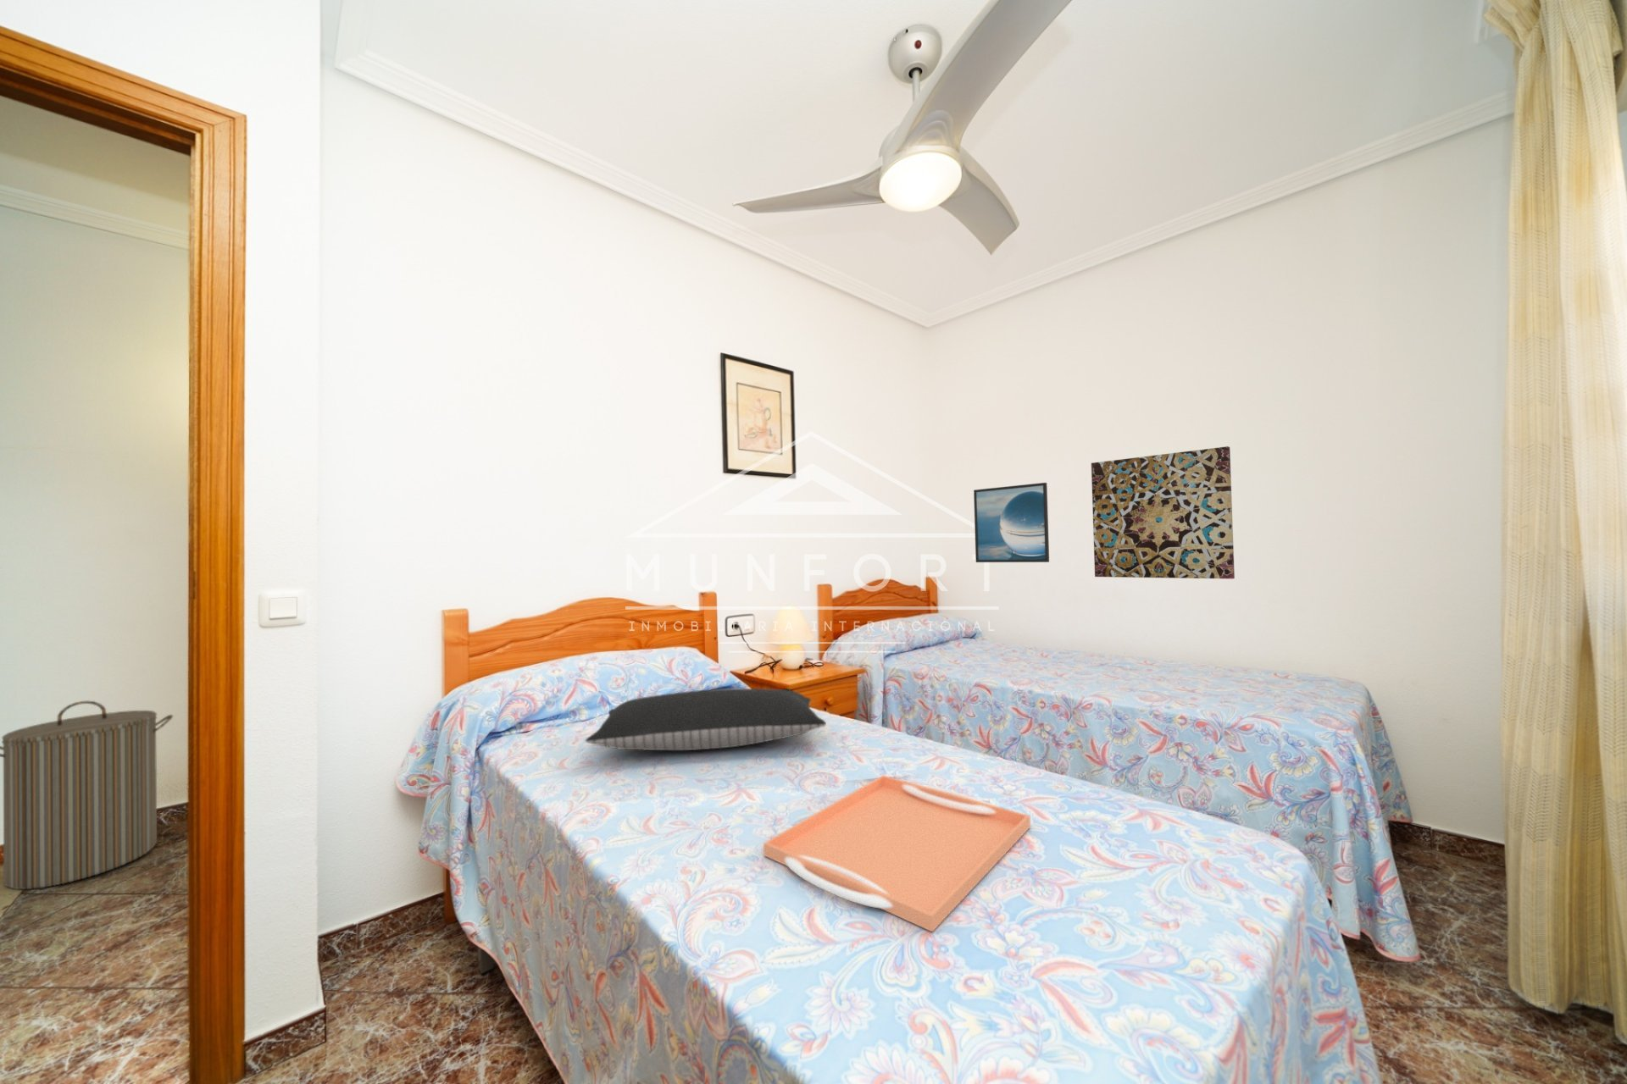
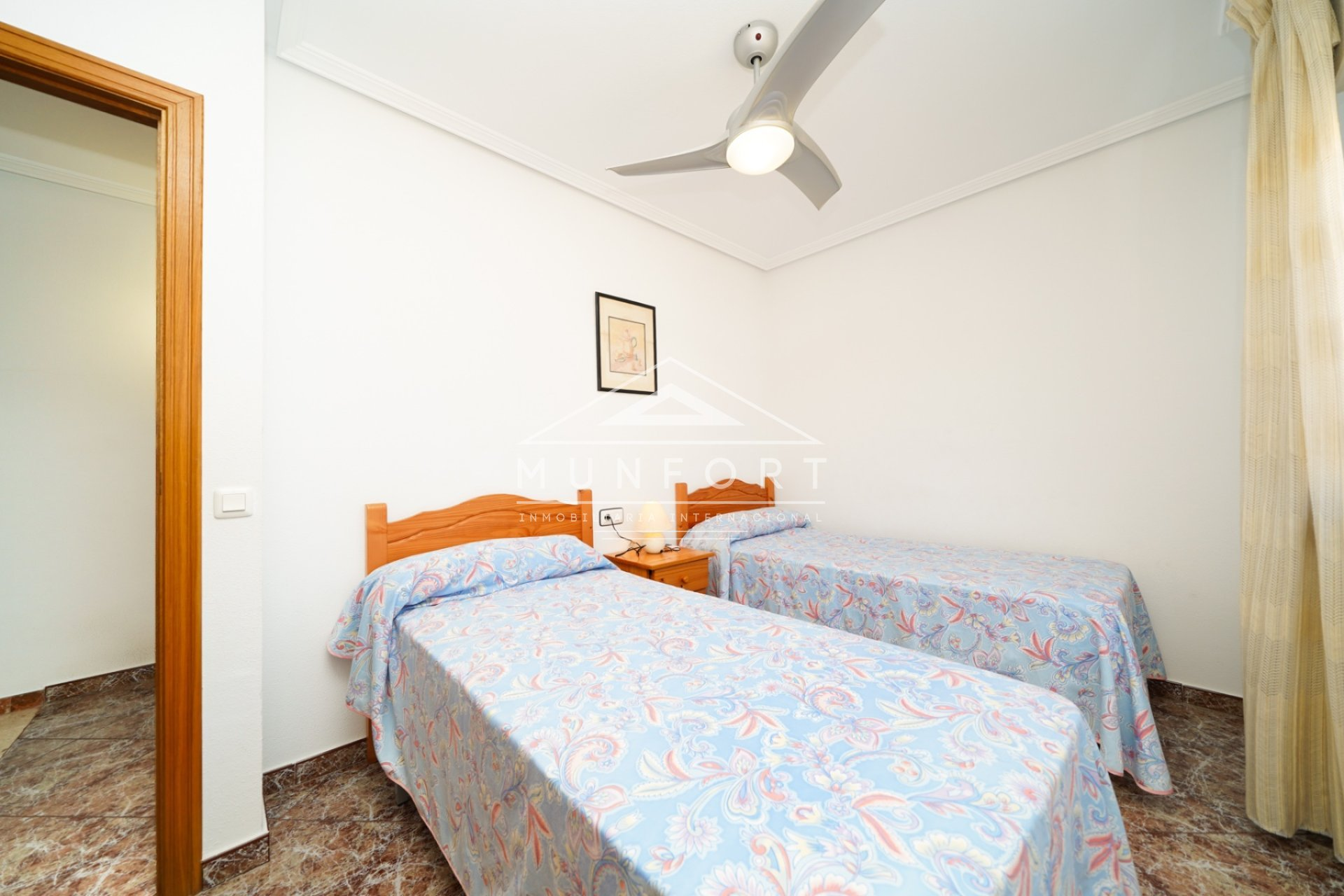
- wall art (1157, 515)
- pillow (711, 719)
- laundry hamper (85, 780)
- serving tray (902, 835)
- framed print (1010, 524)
